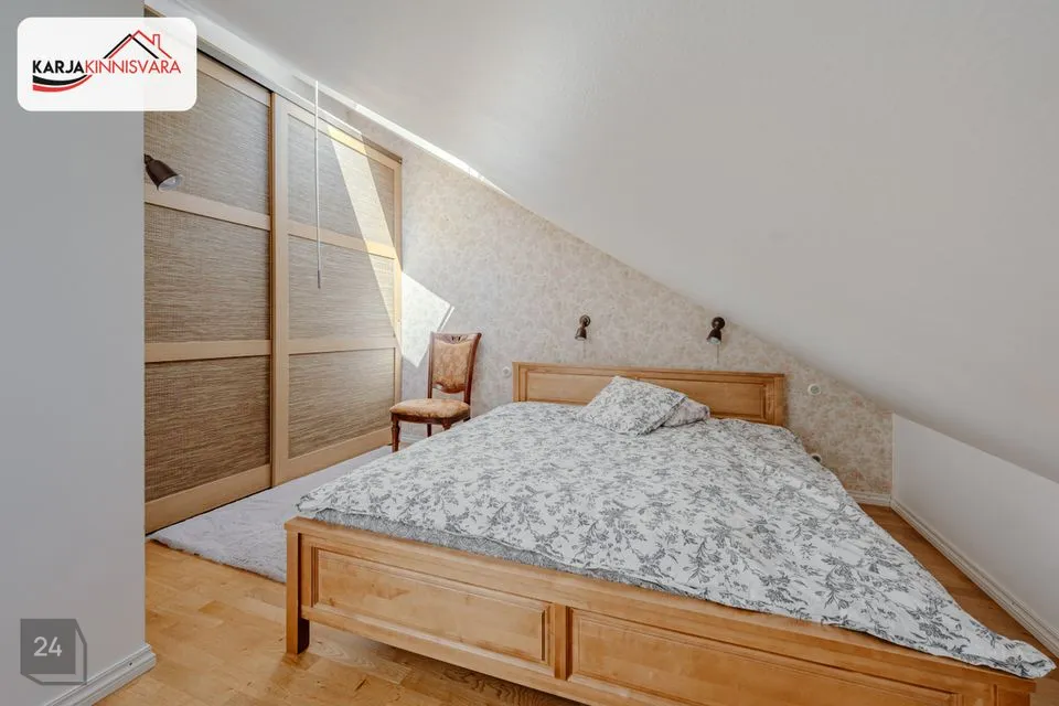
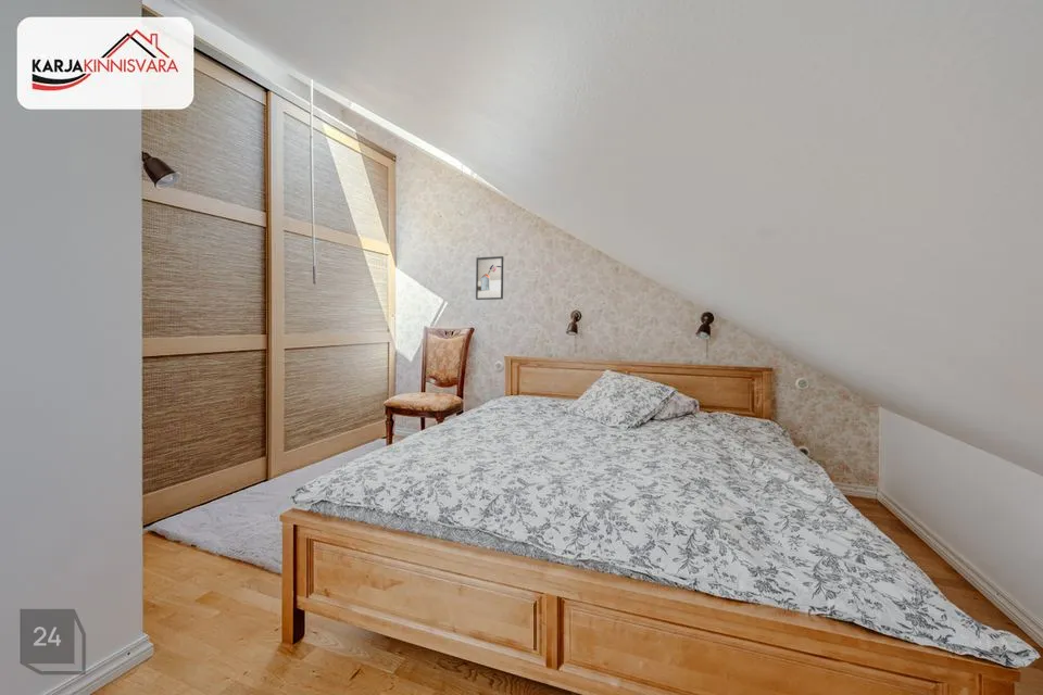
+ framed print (489, 278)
